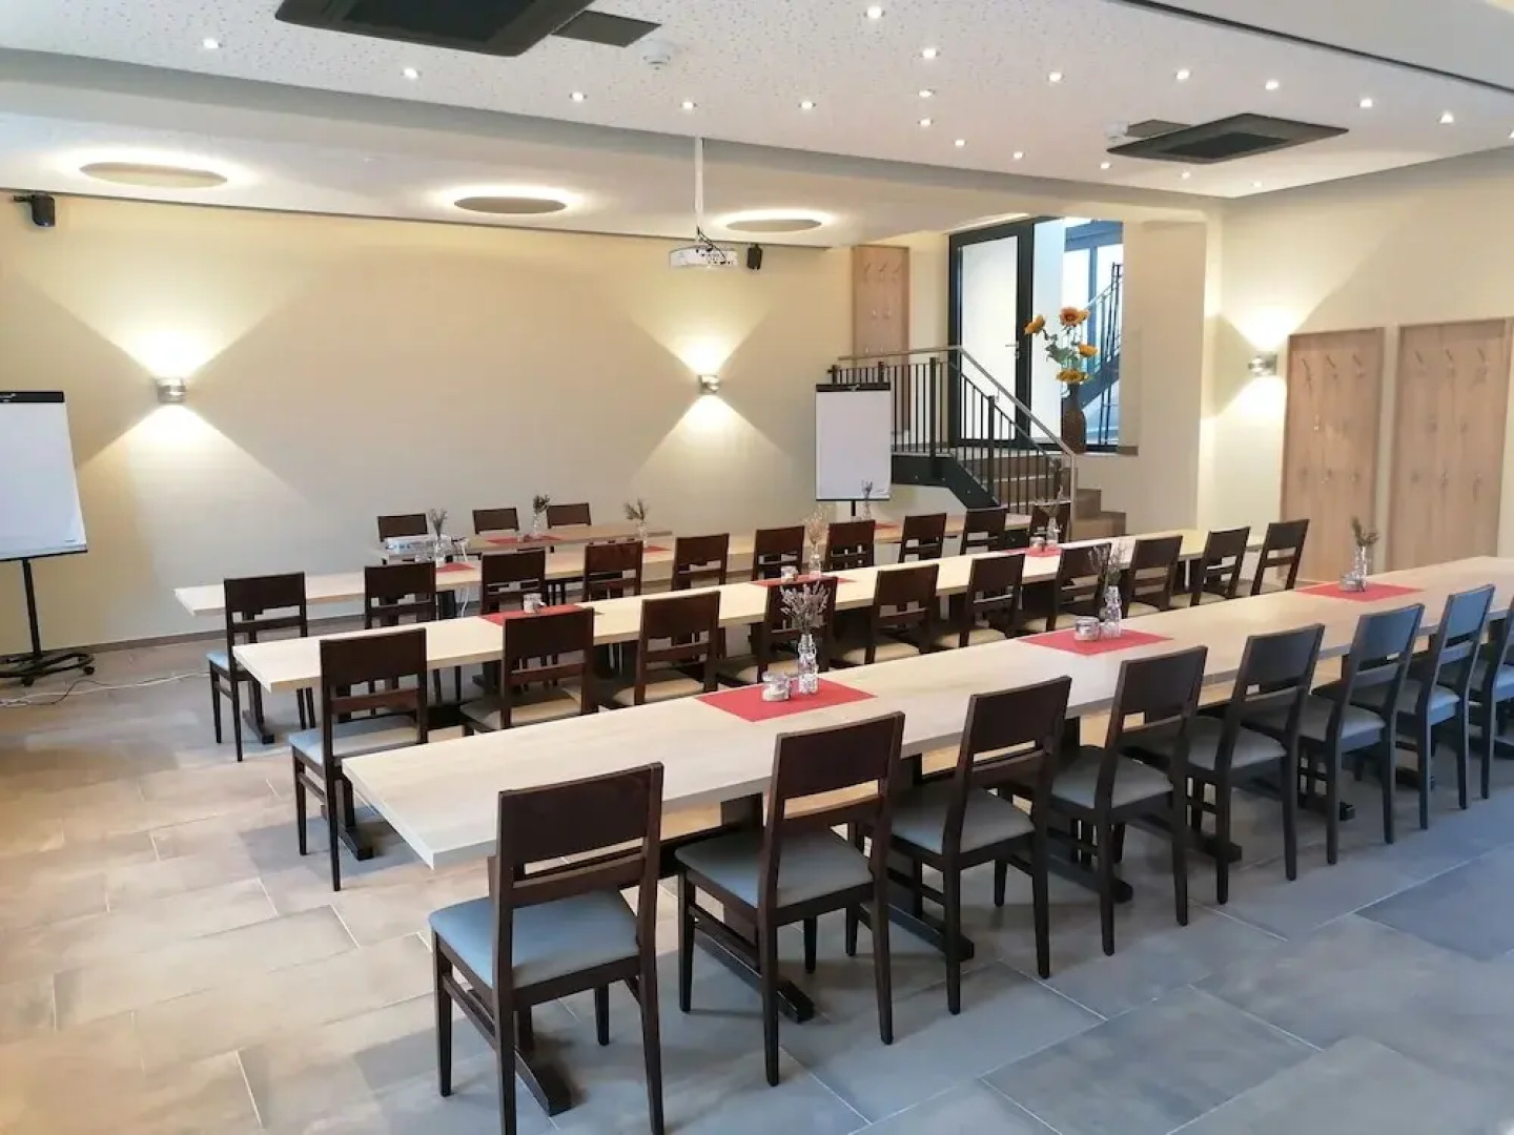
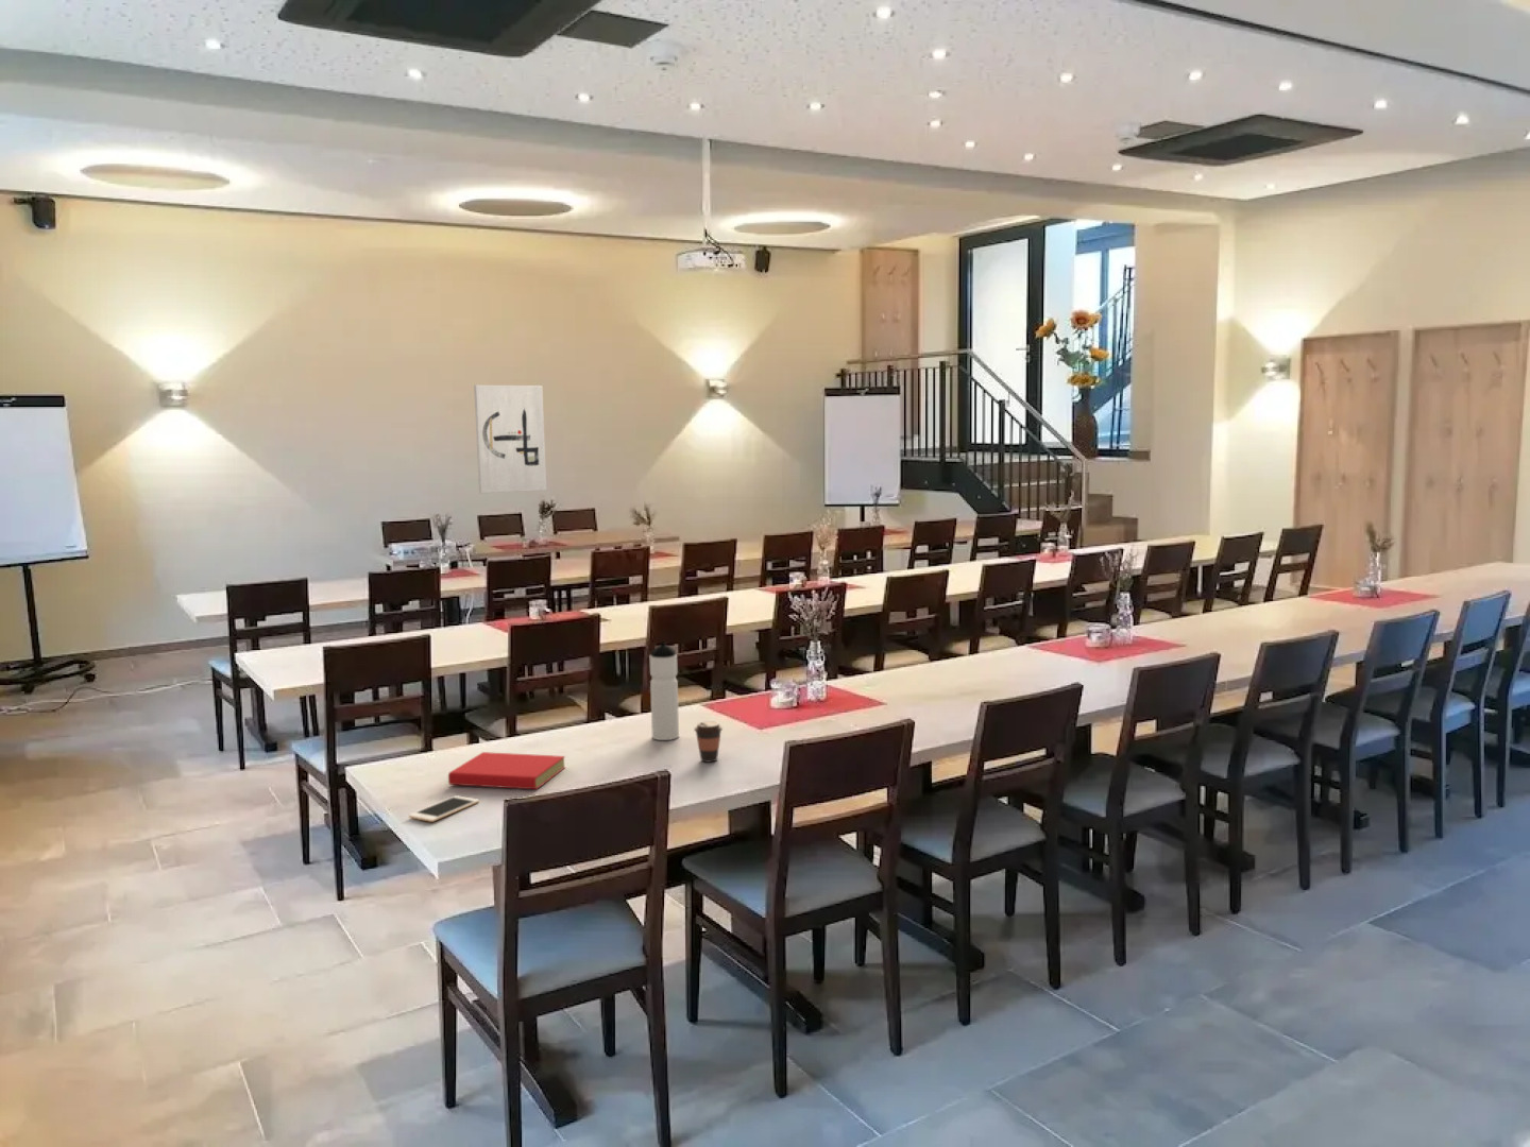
+ coffee cup (708, 741)
+ water bottle (664, 689)
+ wall art (510, 439)
+ cell phone (445, 808)
+ book (508, 770)
